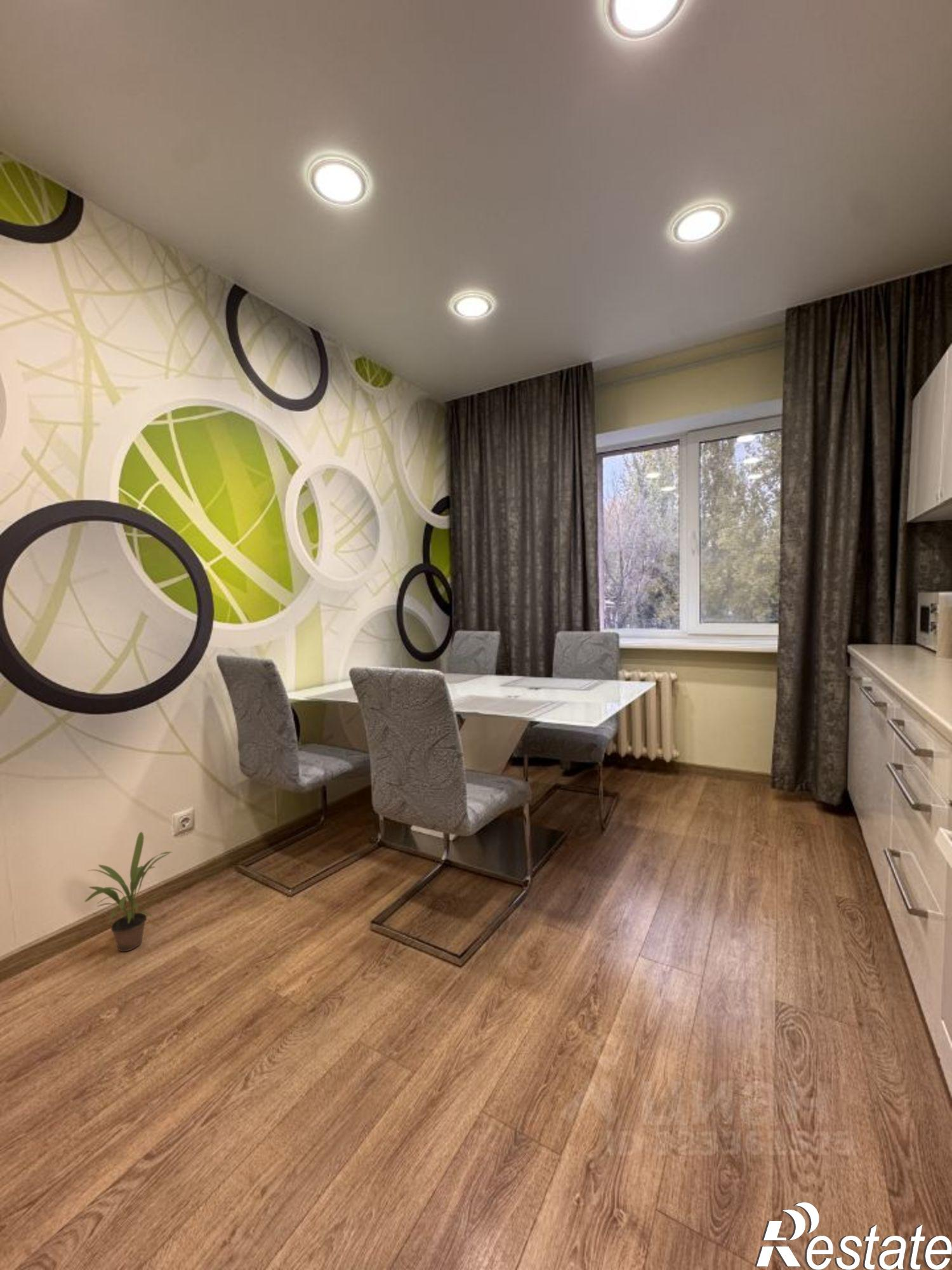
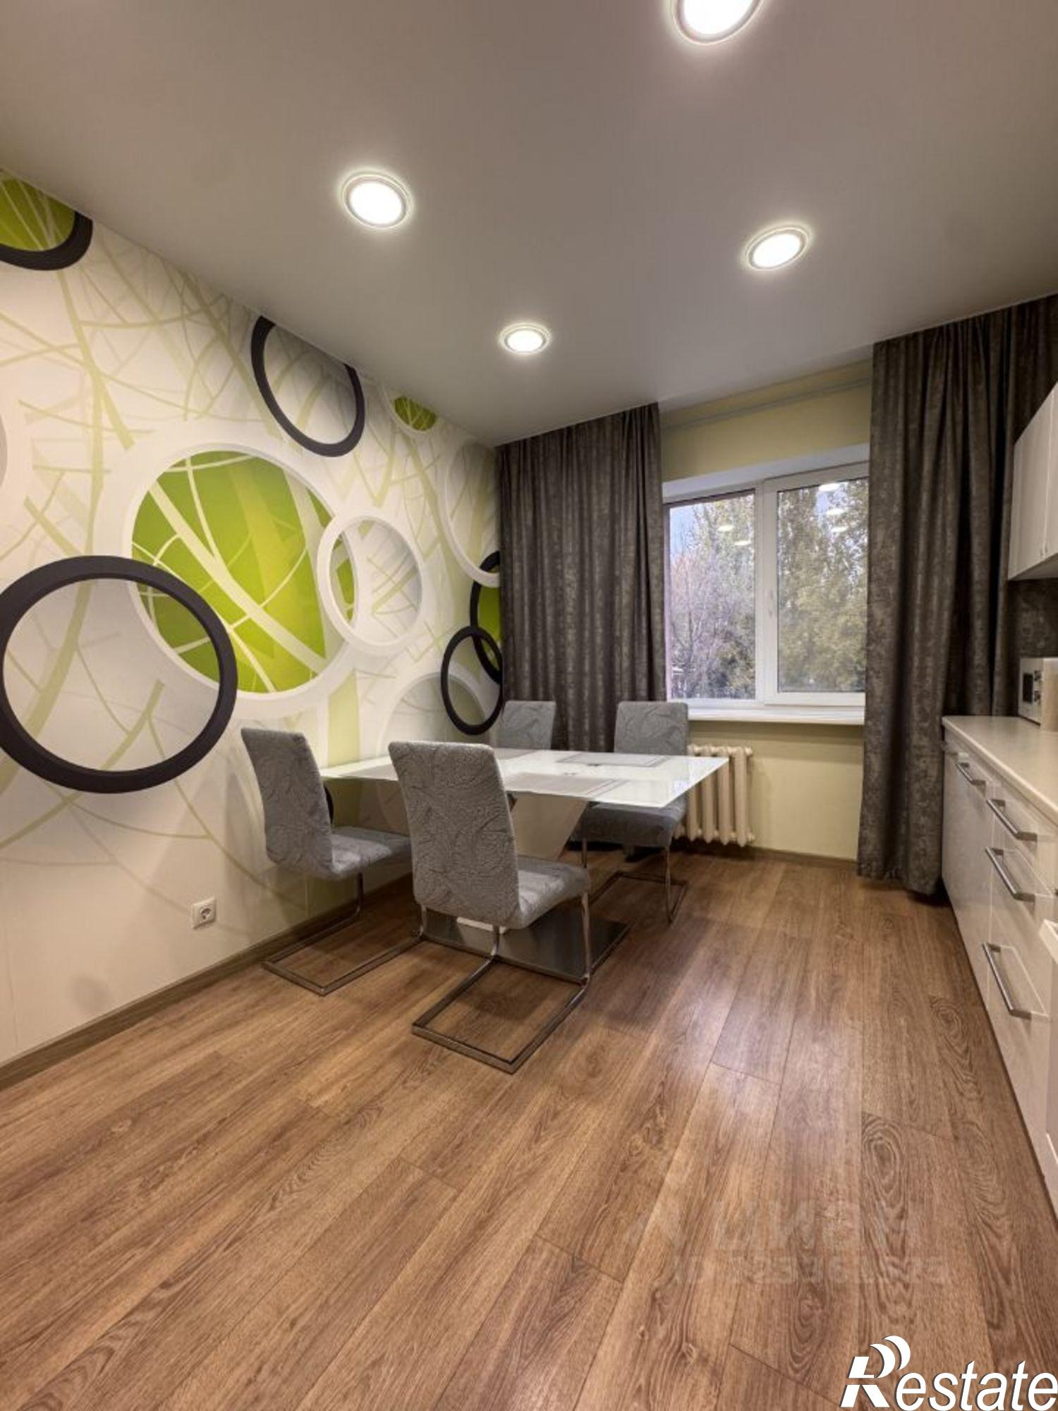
- potted plant (135, 896)
